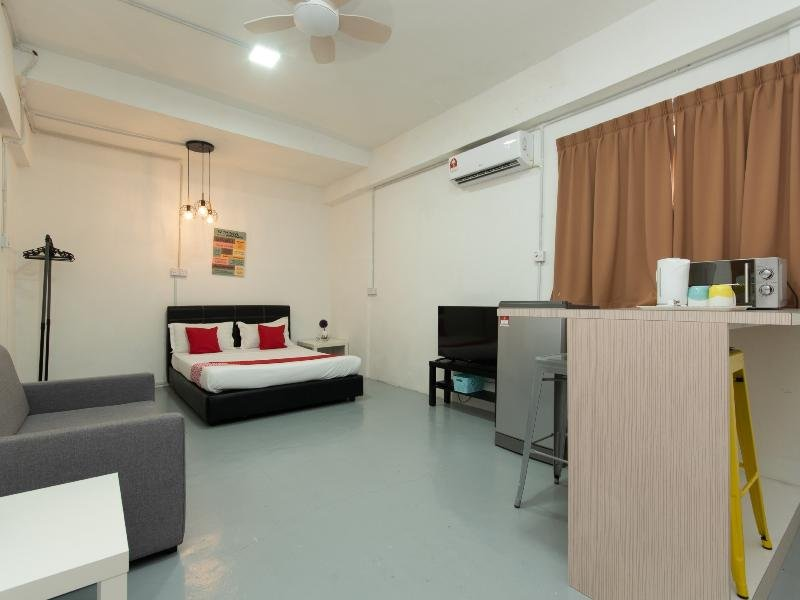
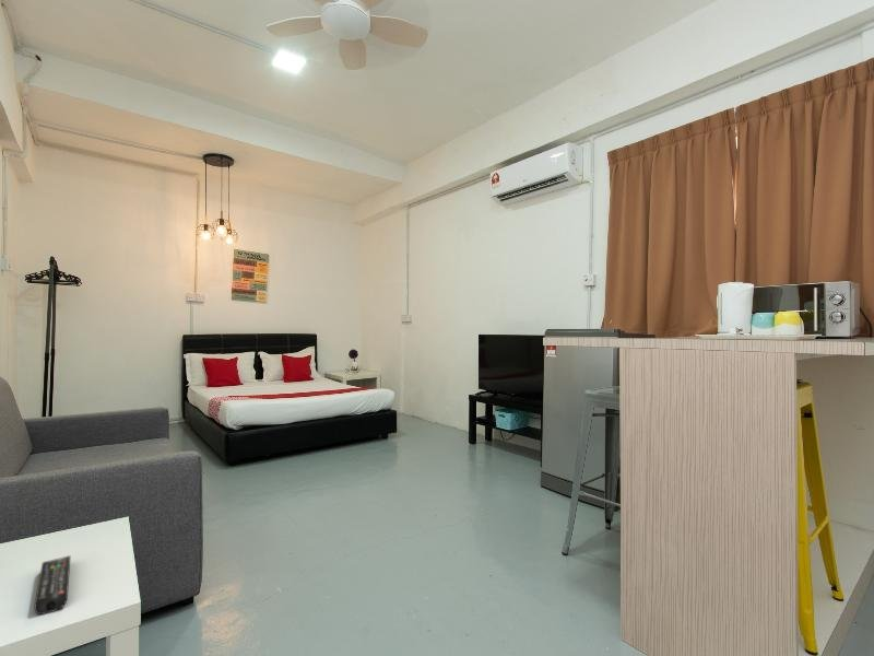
+ remote control (54, 581)
